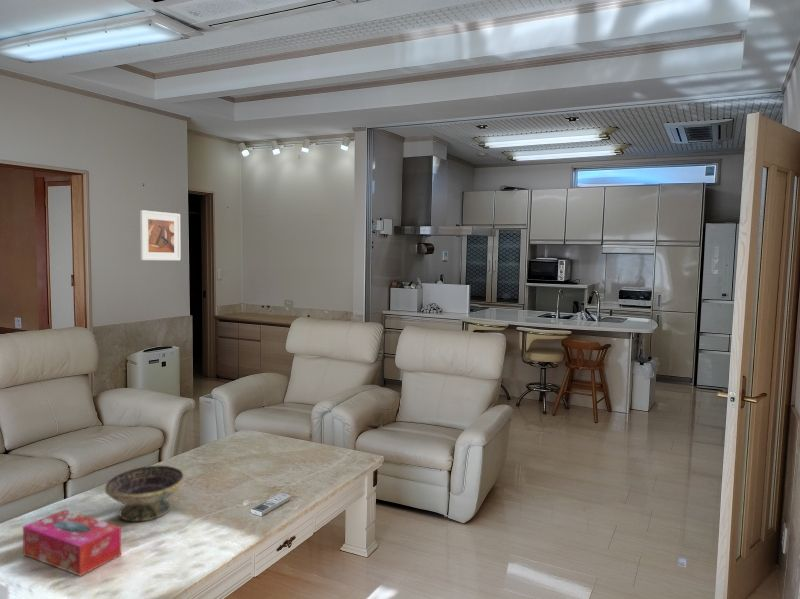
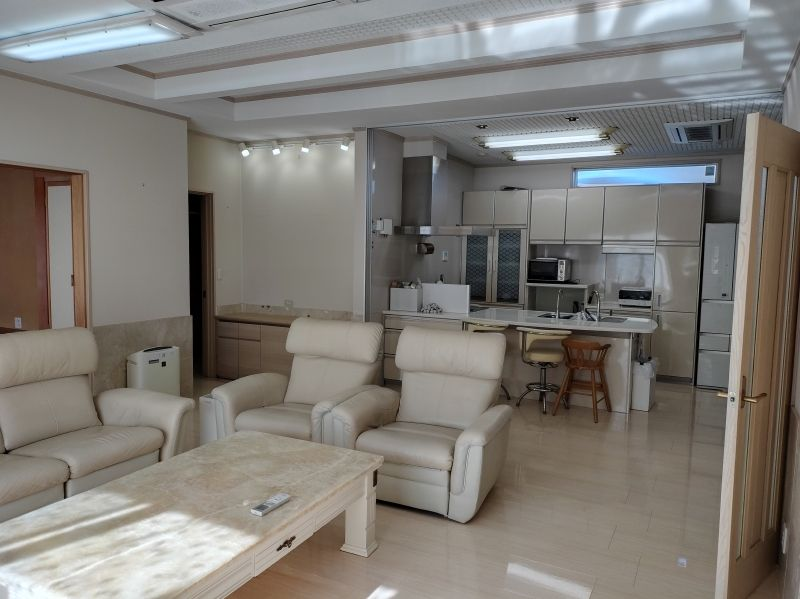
- tissue box (72, 540)
- decorative bowl (145, 494)
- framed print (161, 236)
